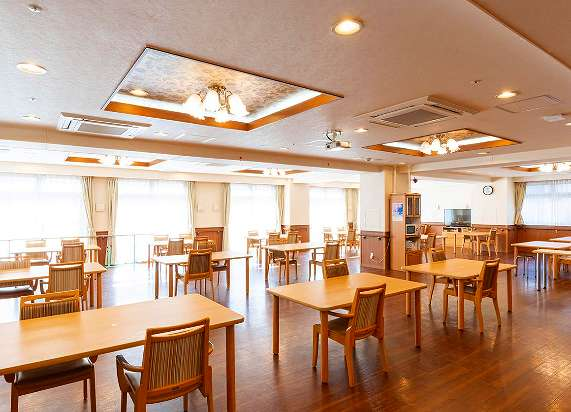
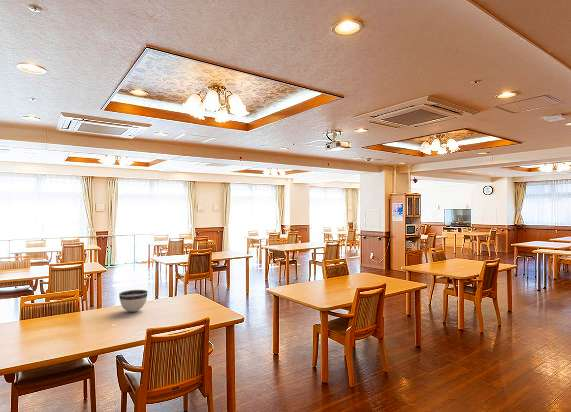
+ bowl (133, 301)
